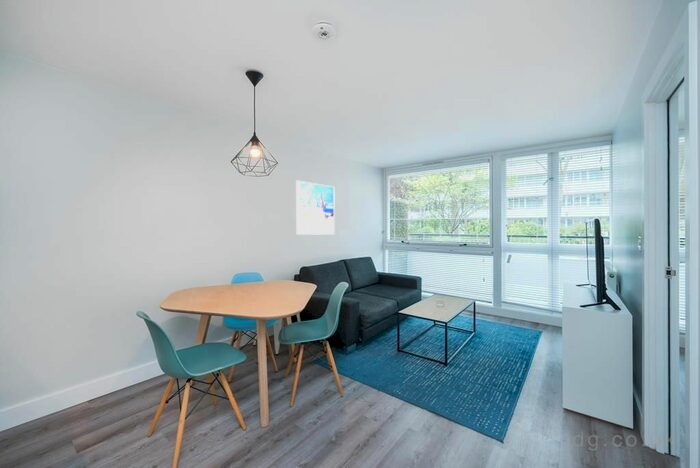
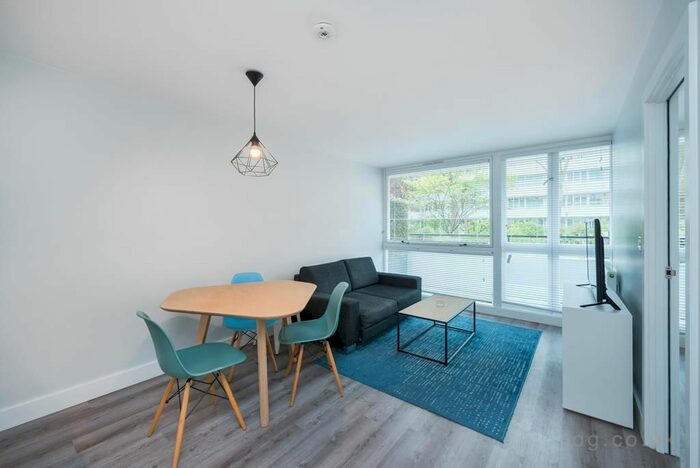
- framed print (316, 209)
